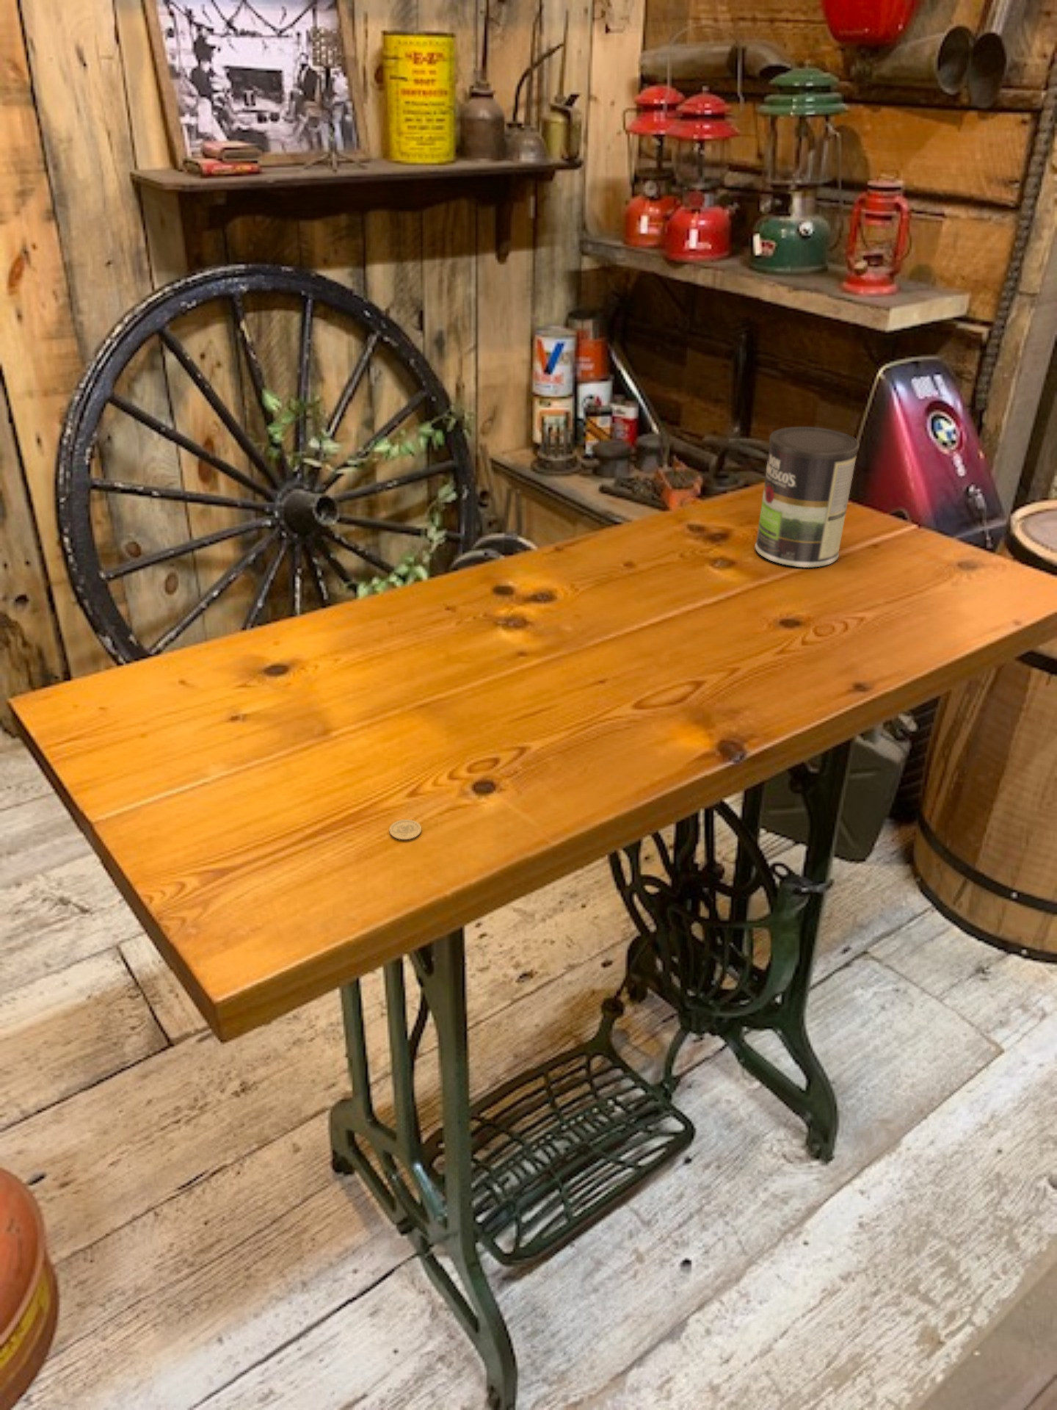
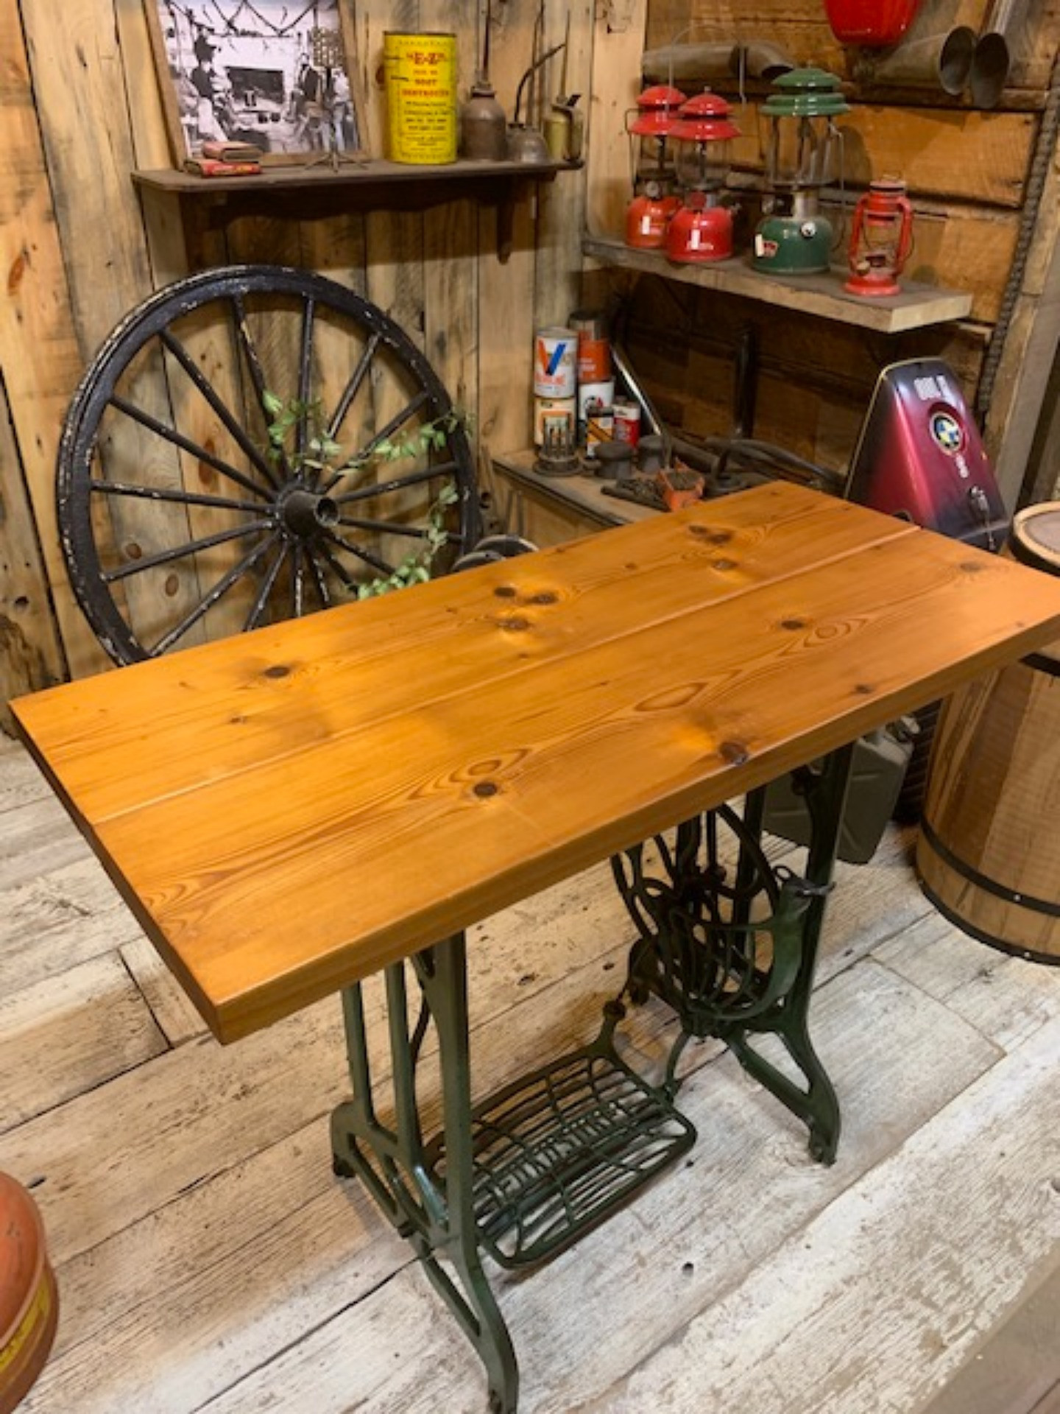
- coin (405, 829)
- coffee can (805, 496)
